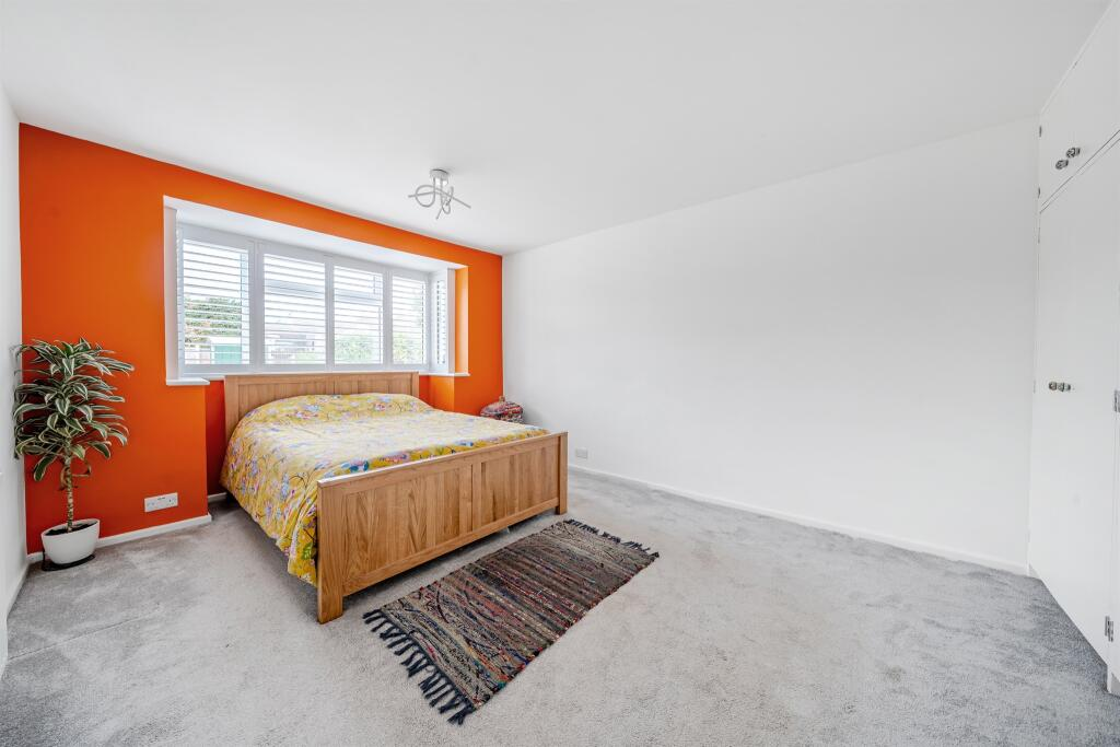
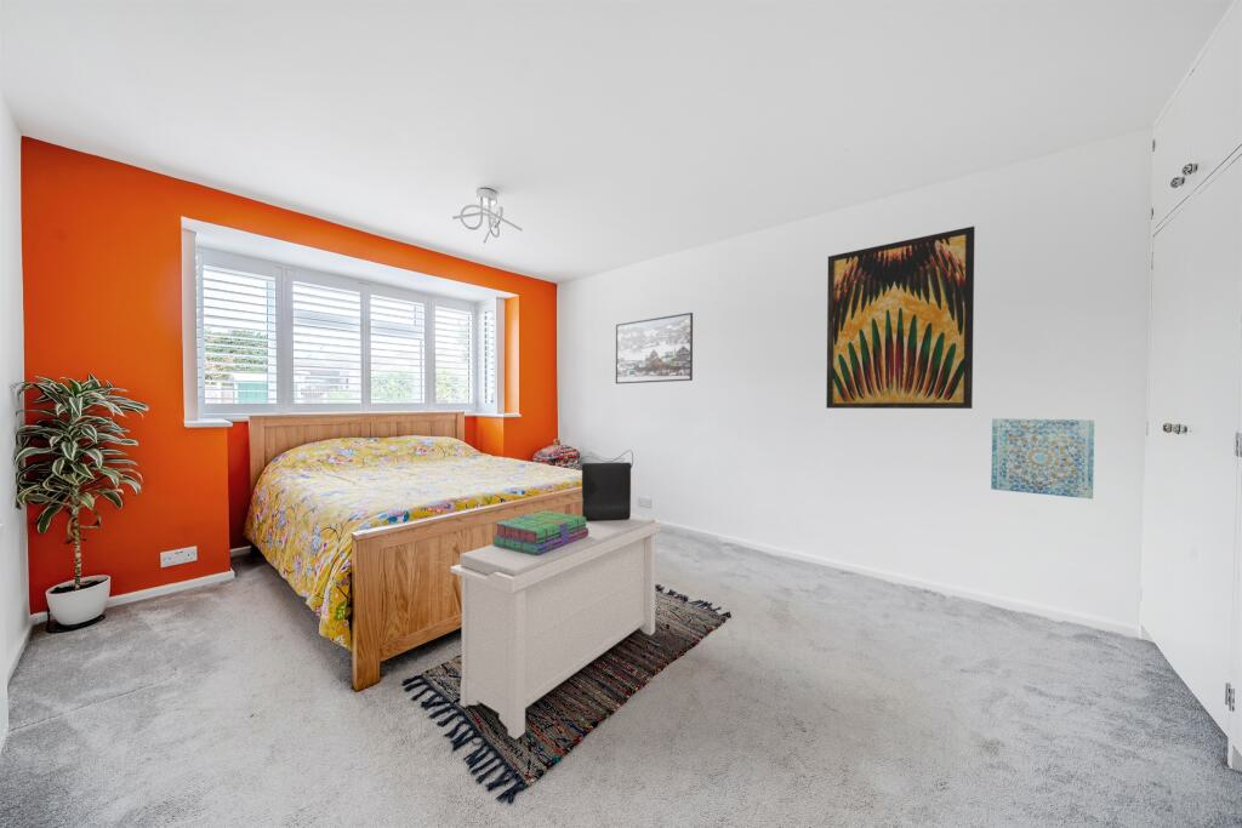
+ stack of books (541, 530)
+ wall art (1039, 456)
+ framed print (651, 350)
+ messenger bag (606, 485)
+ wall art (893, 325)
+ bench (570, 598)
